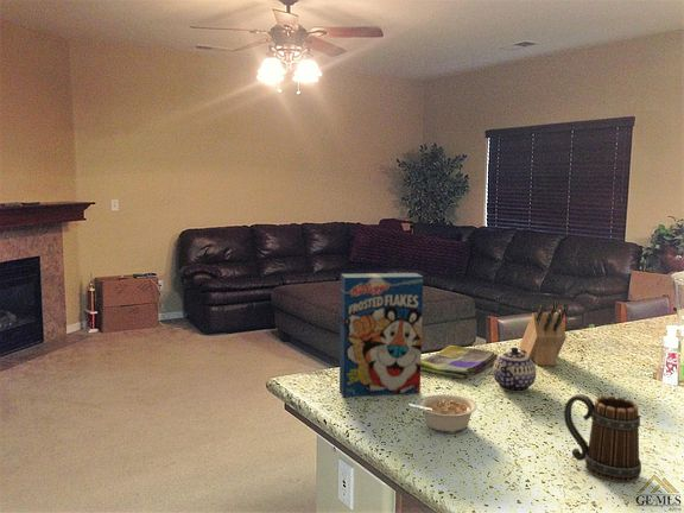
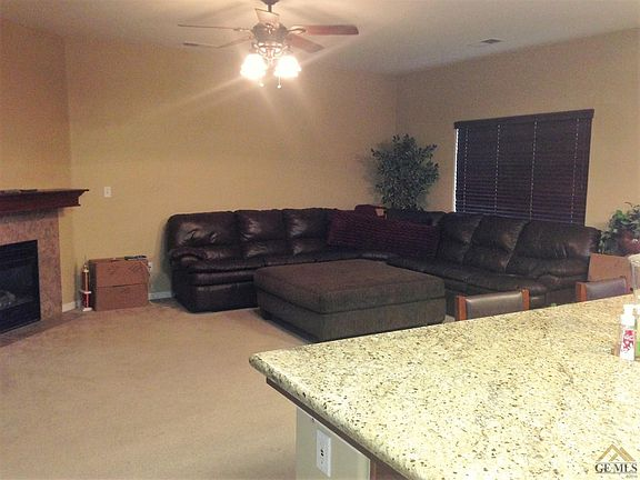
- teapot (514, 367)
- legume (445, 413)
- mug (602, 433)
- dish towel (456, 360)
- knife block (543, 328)
- cereal box (380, 332)
